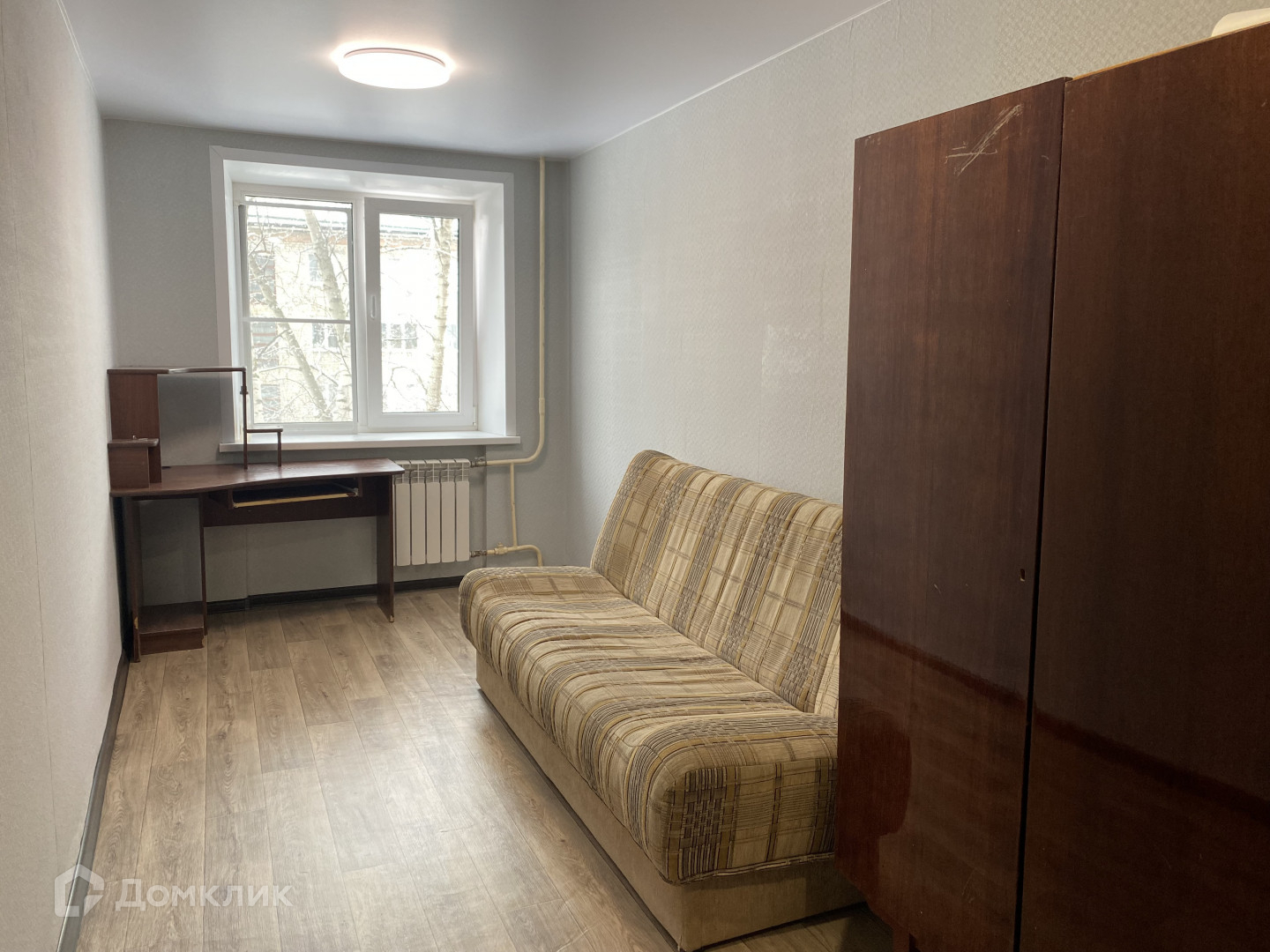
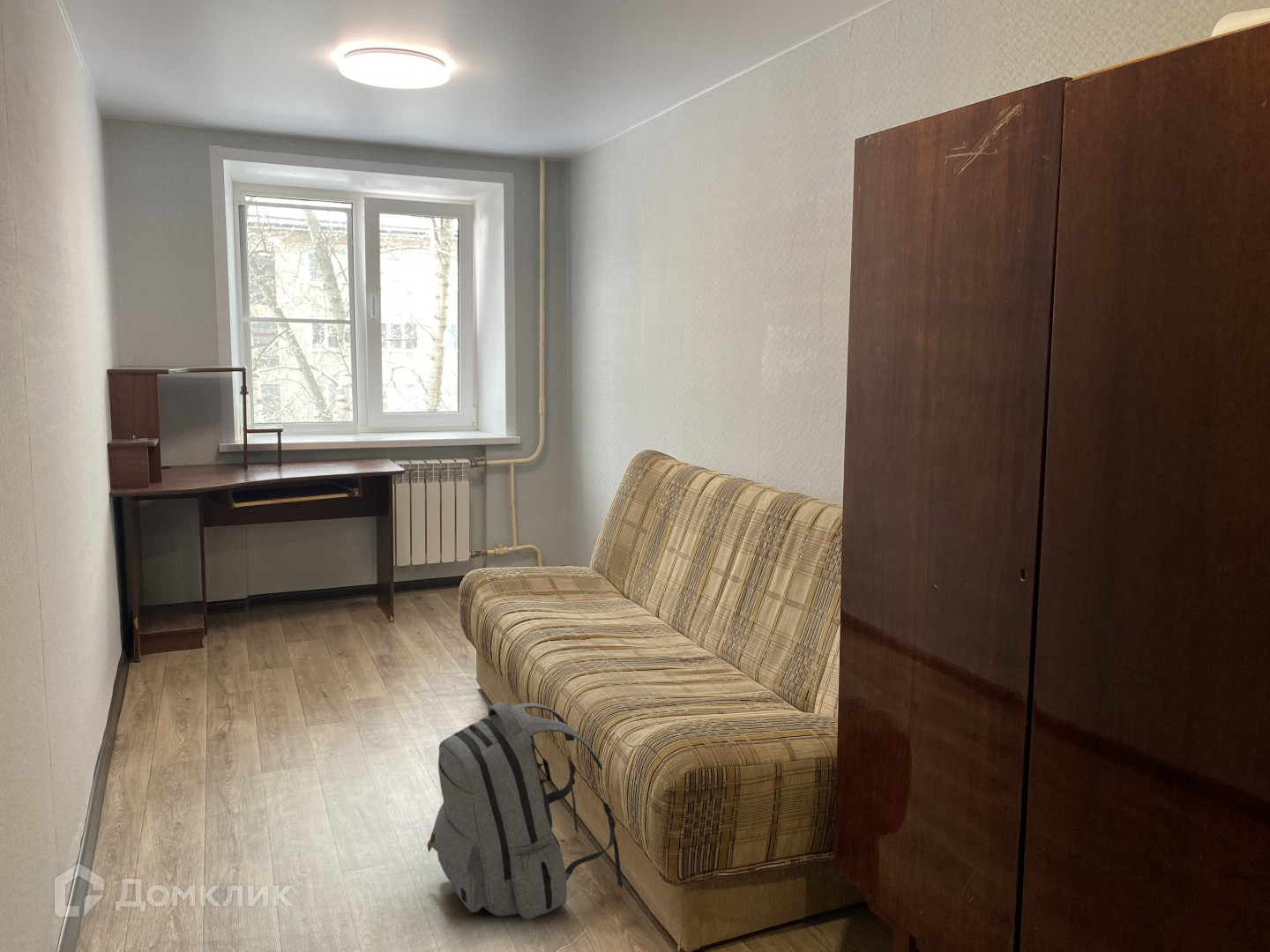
+ backpack (520, 794)
